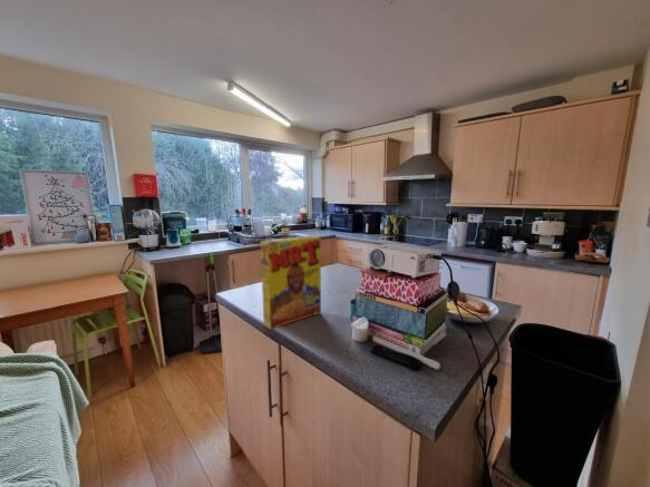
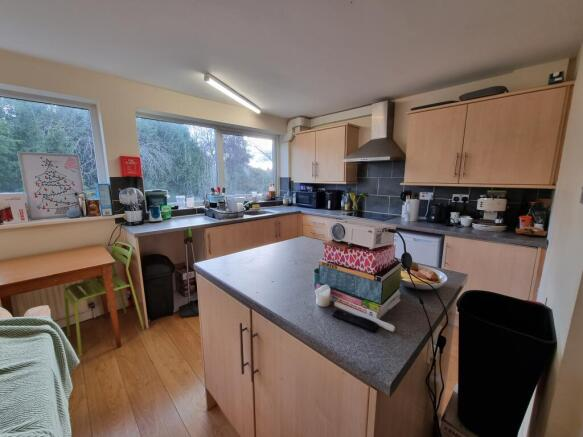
- cereal box (292, 279)
